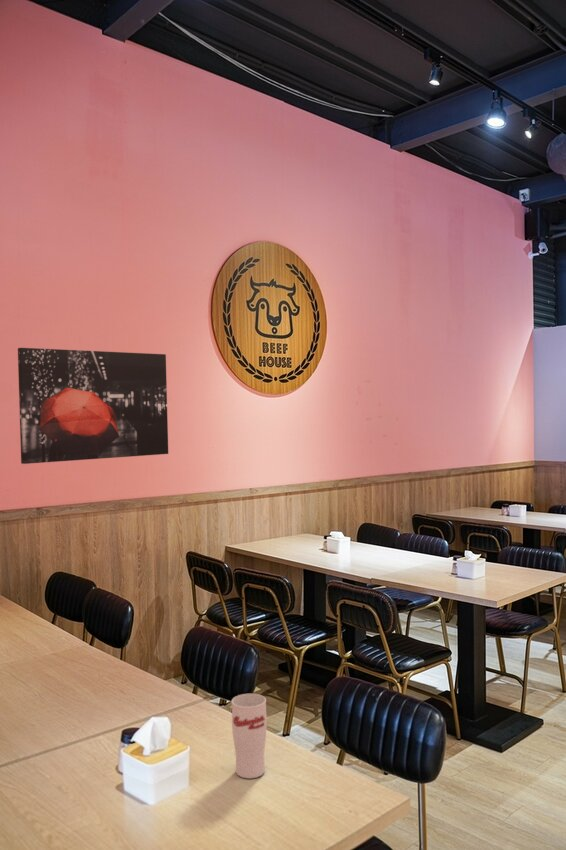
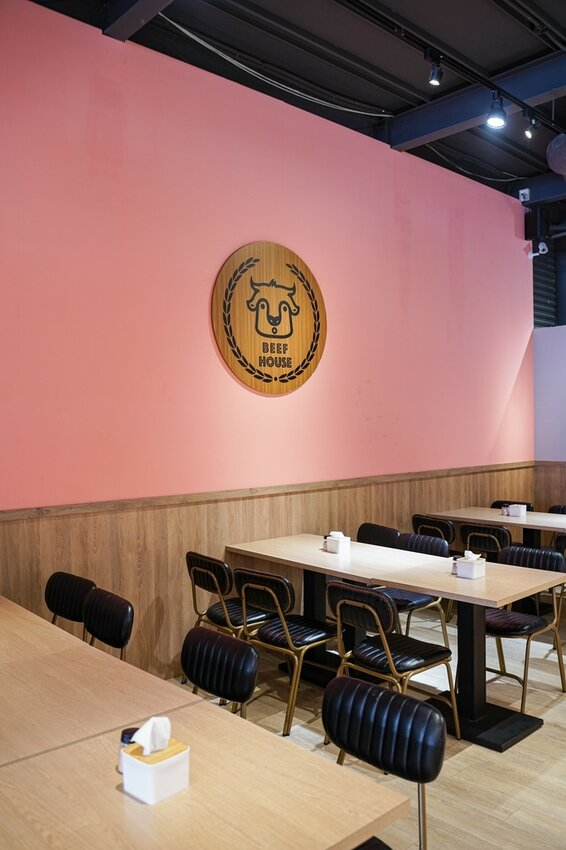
- wall art (98, 405)
- cup (249, 735)
